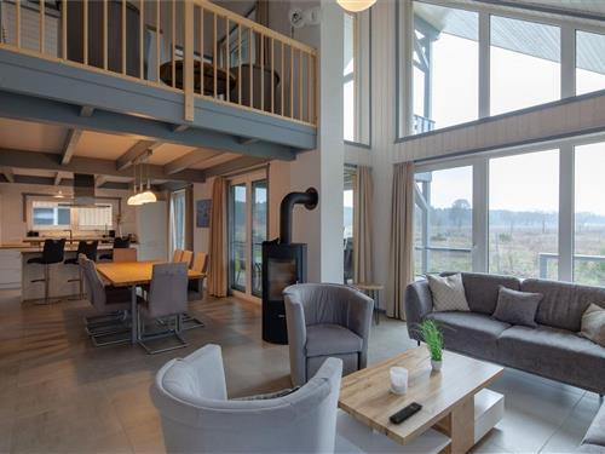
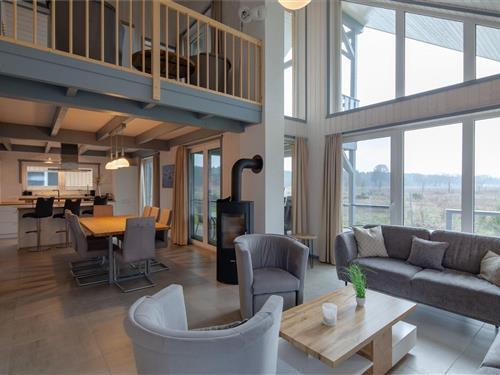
- remote control (405, 413)
